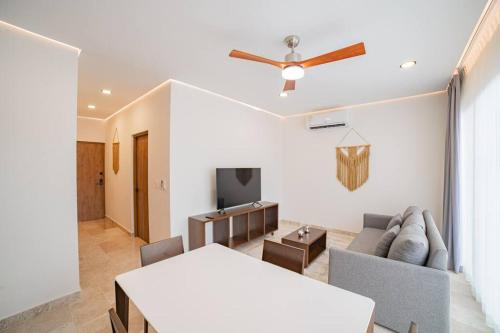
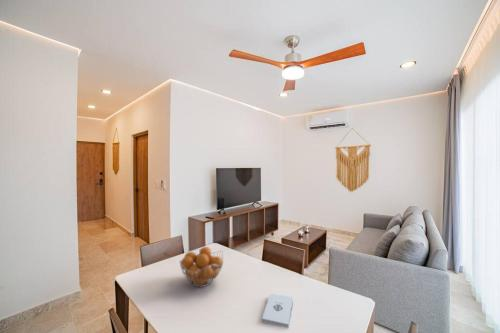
+ fruit basket (202, 266)
+ notepad (278, 308)
